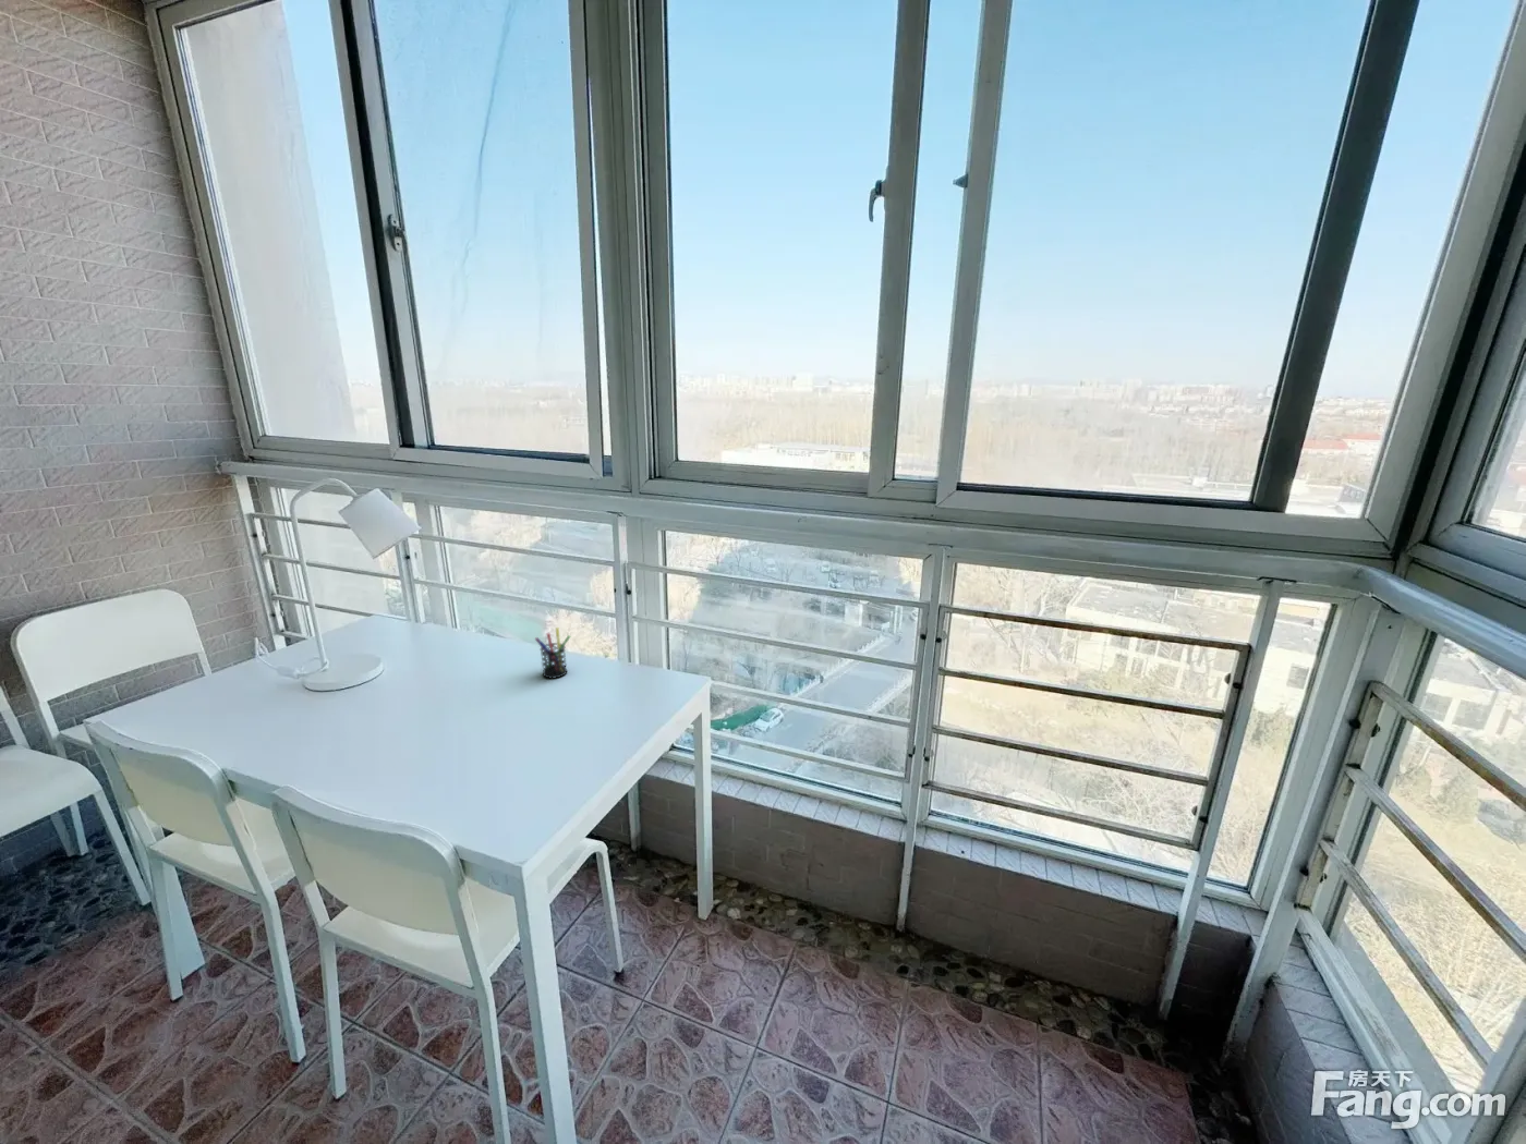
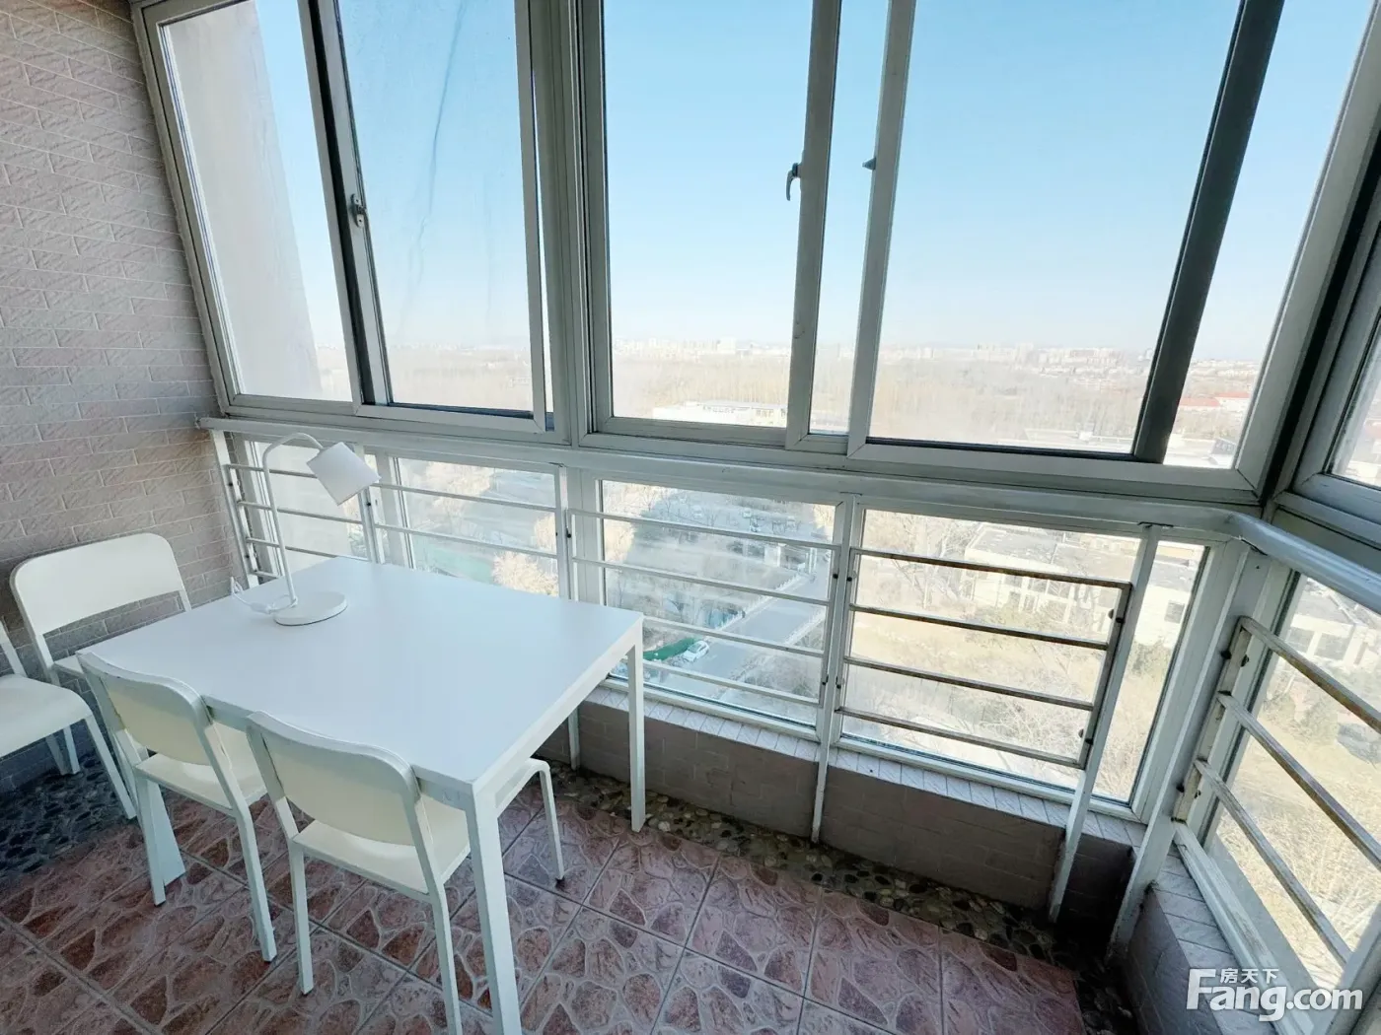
- pen holder (555, 651)
